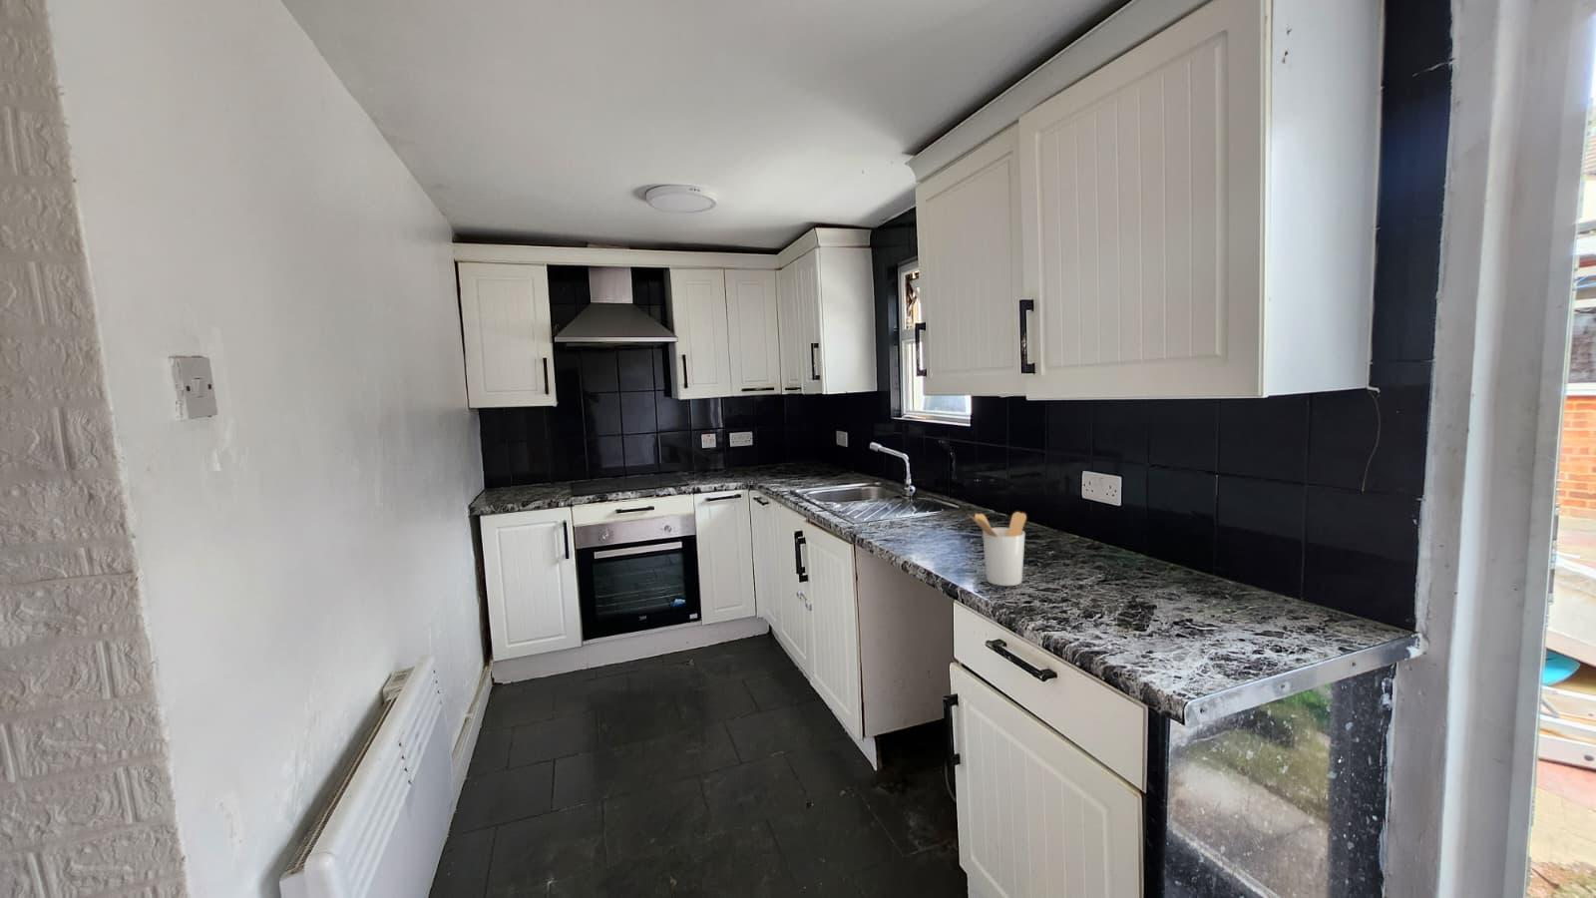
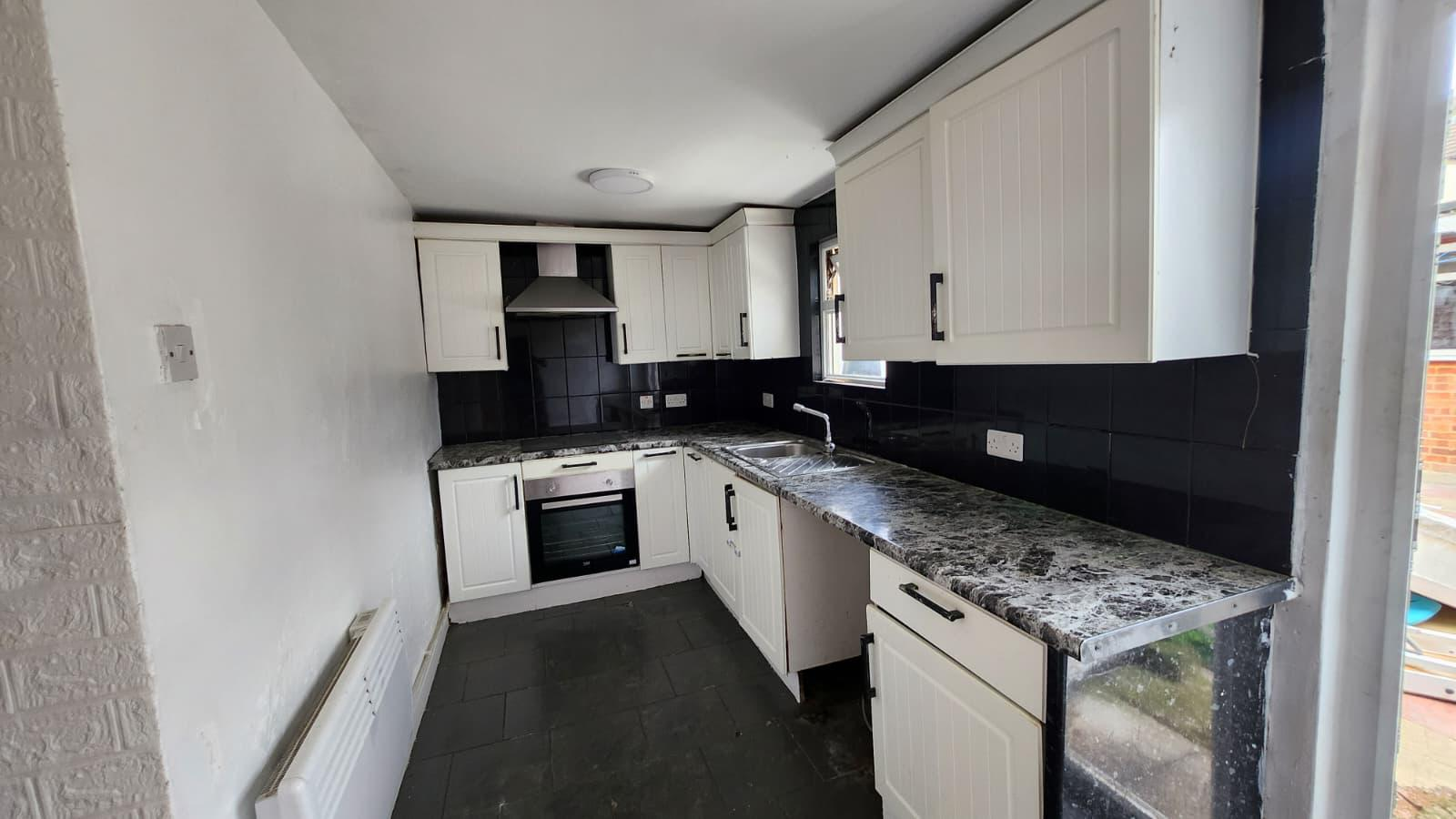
- utensil holder (995, 546)
